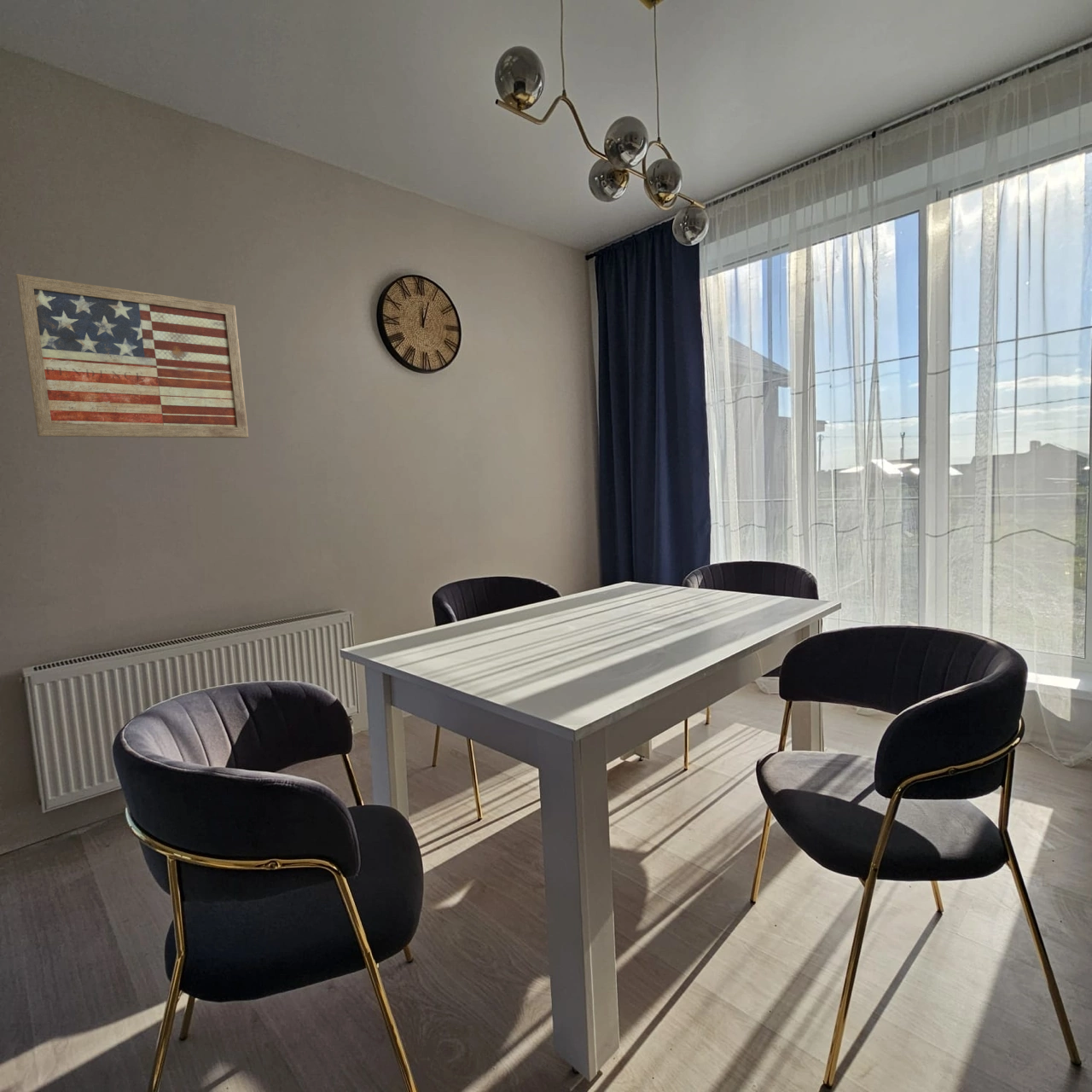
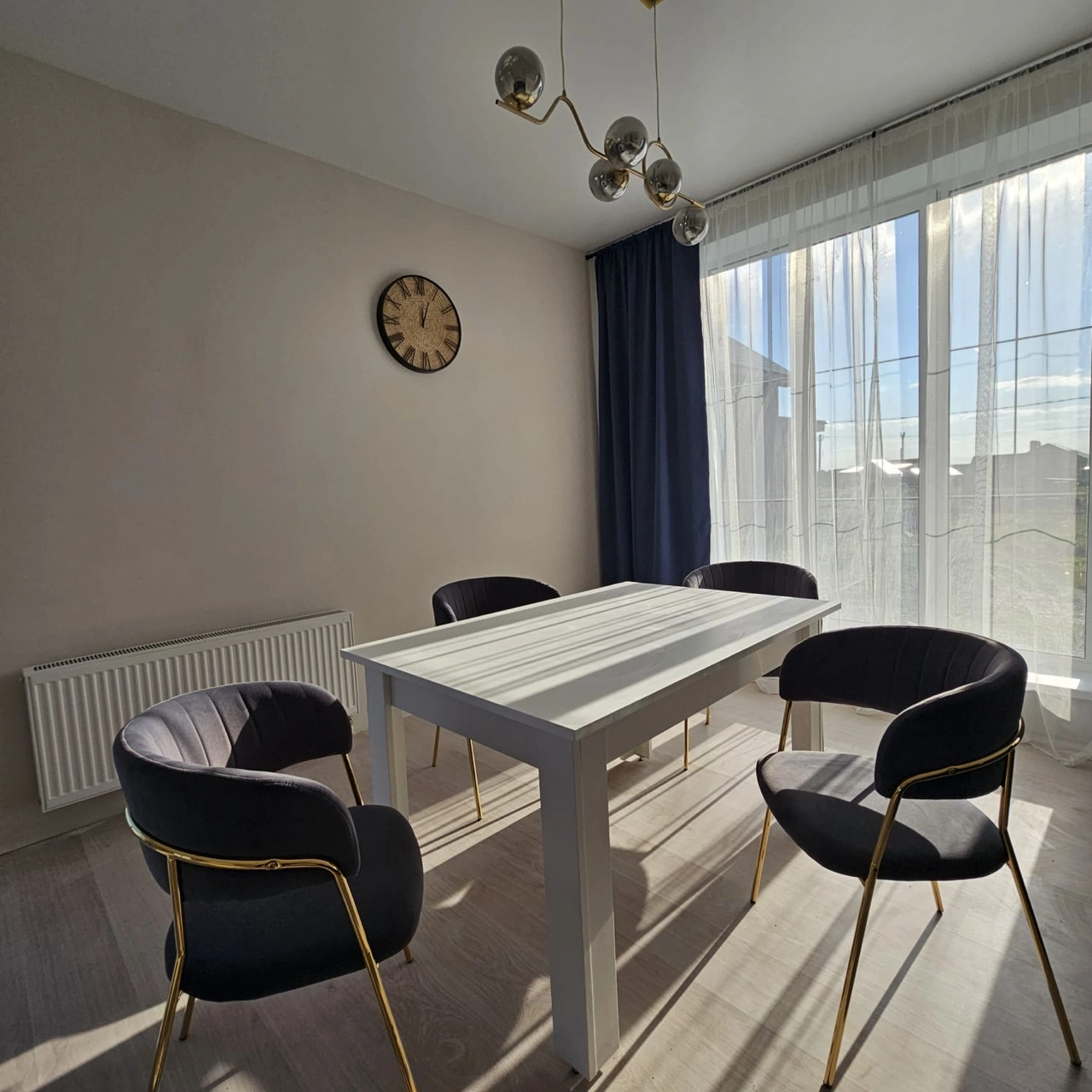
- wall art (144, 365)
